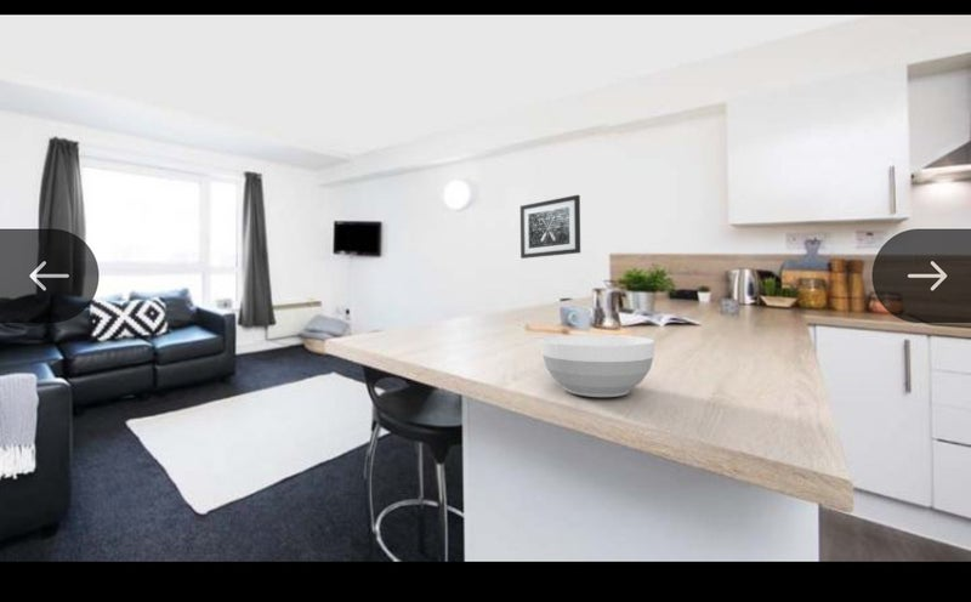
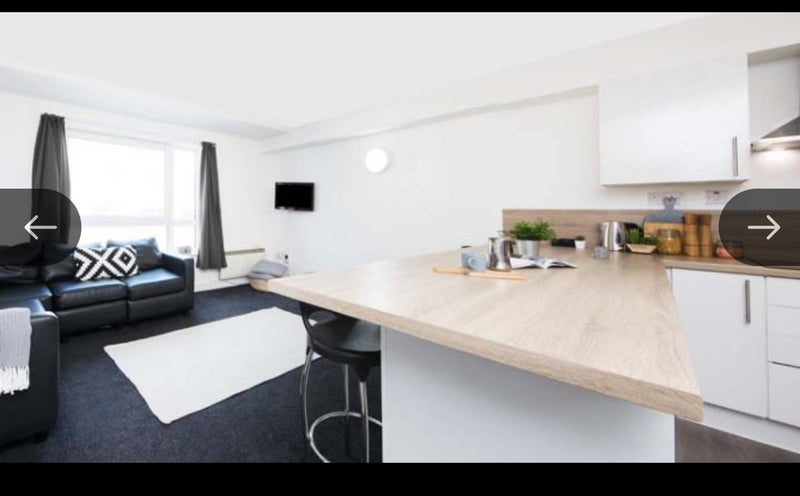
- bowl (596, 364)
- wall art (549, 228)
